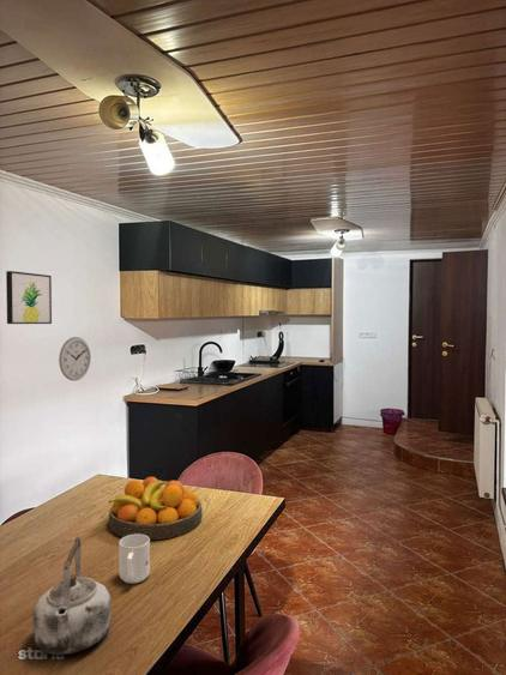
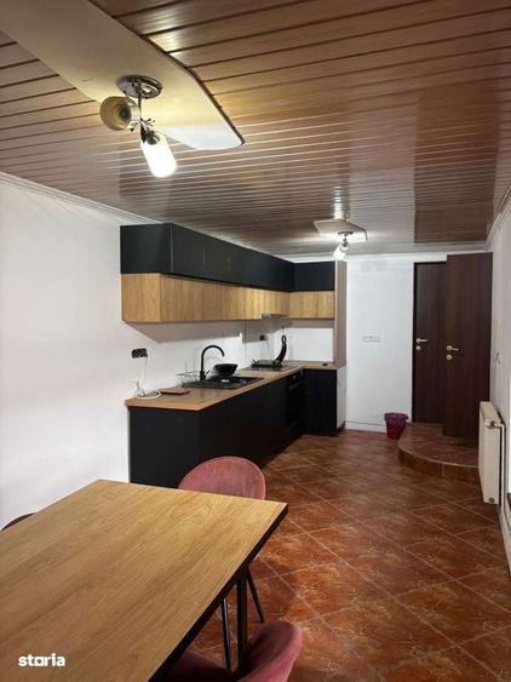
- wall clock (76, 358)
- mug (133, 561)
- kettle (71, 597)
- fruit bowl (156, 500)
- wall art (30, 299)
